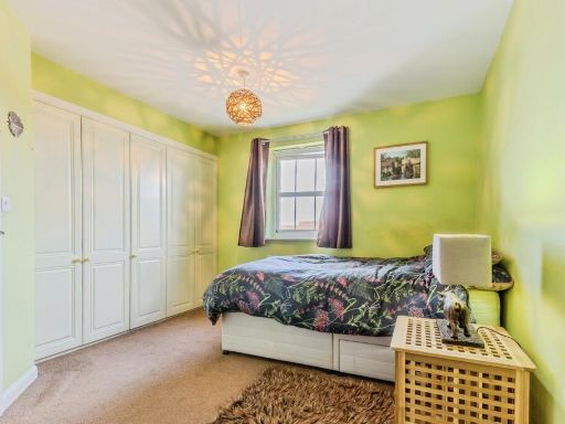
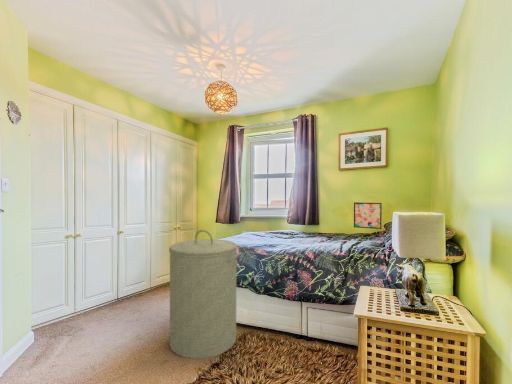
+ wall art (367, 215)
+ laundry hamper (203, 285)
